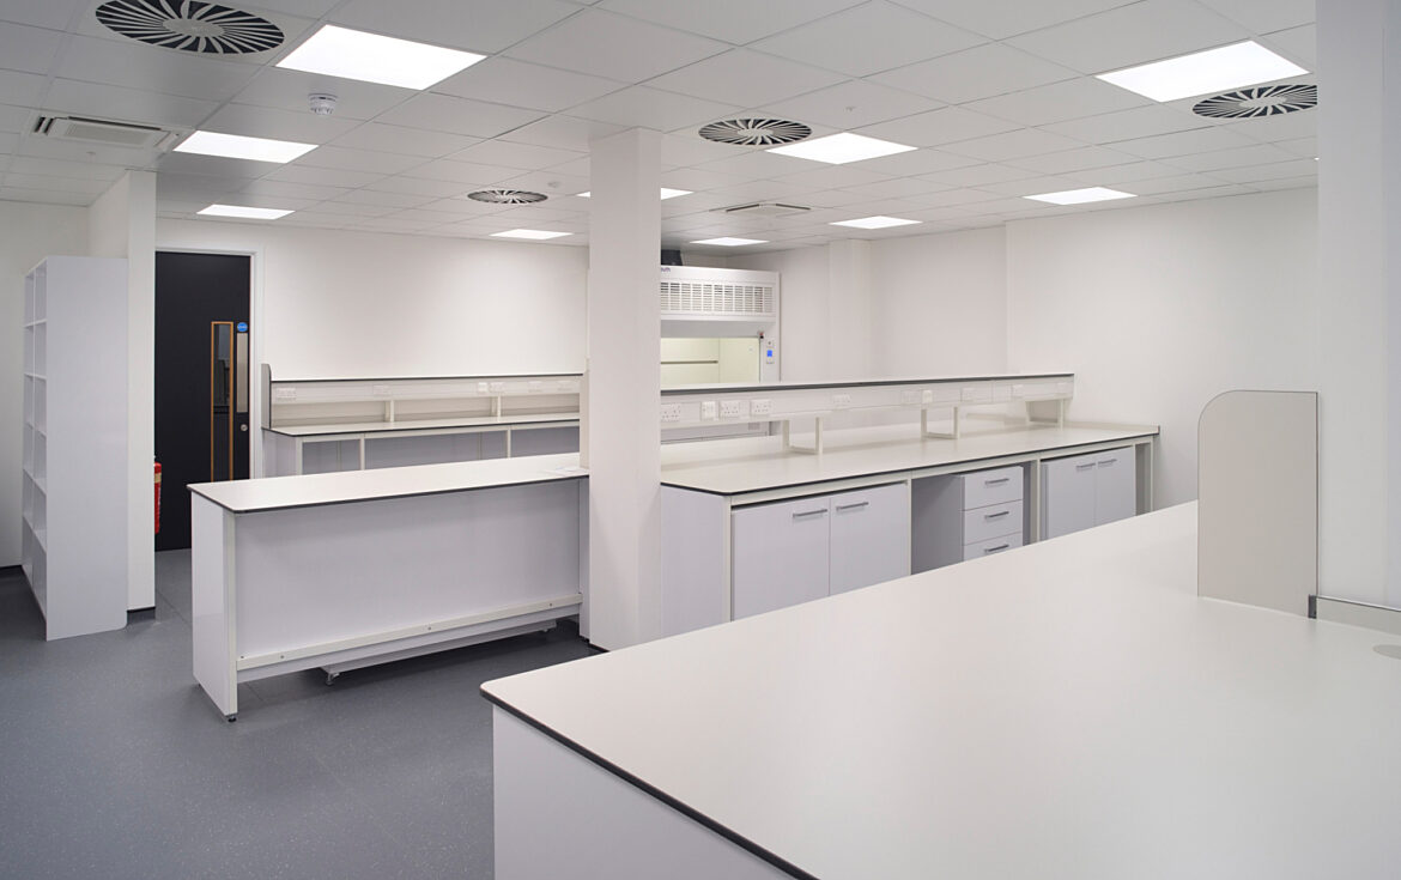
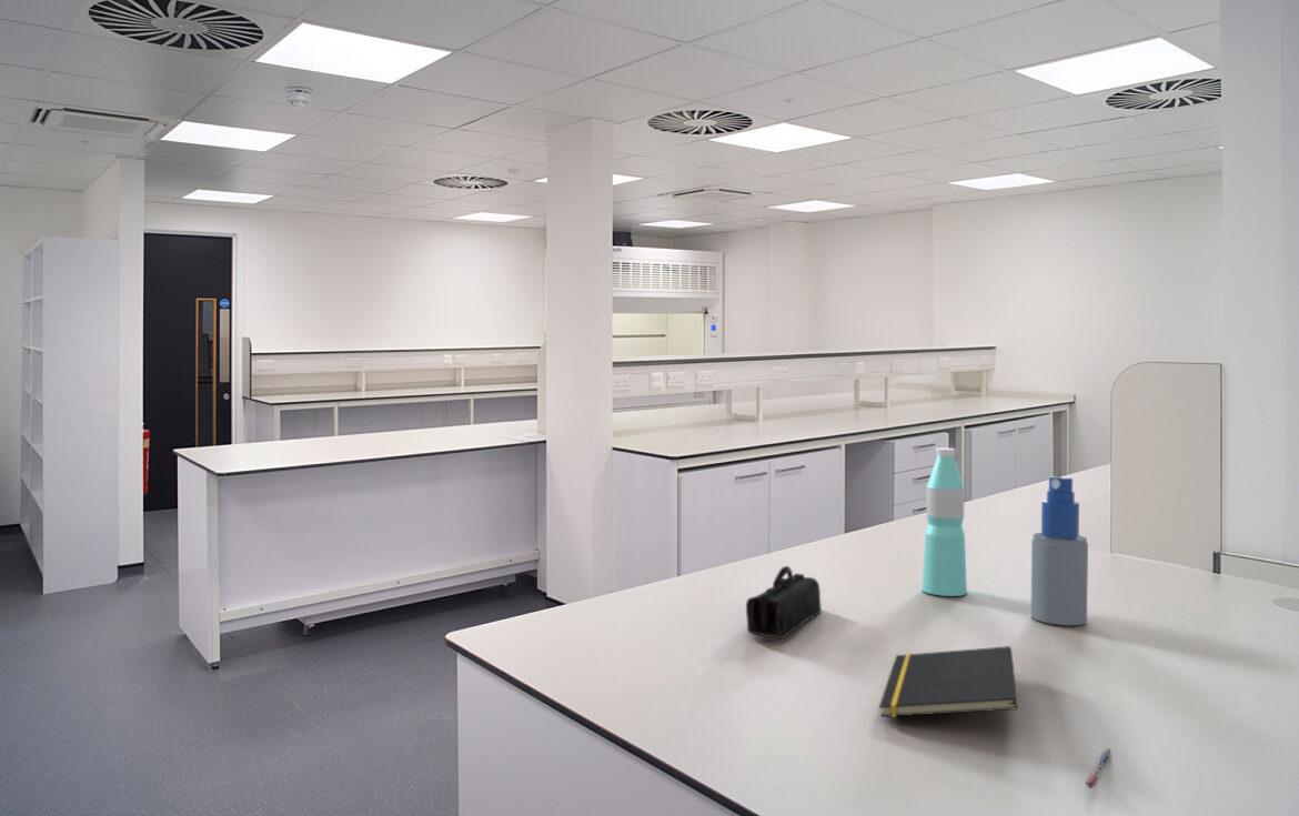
+ spray bottle (1059, 547)
+ notepad (949, 679)
+ pencil case (784, 594)
+ pen (1099, 765)
+ water bottle (945, 520)
